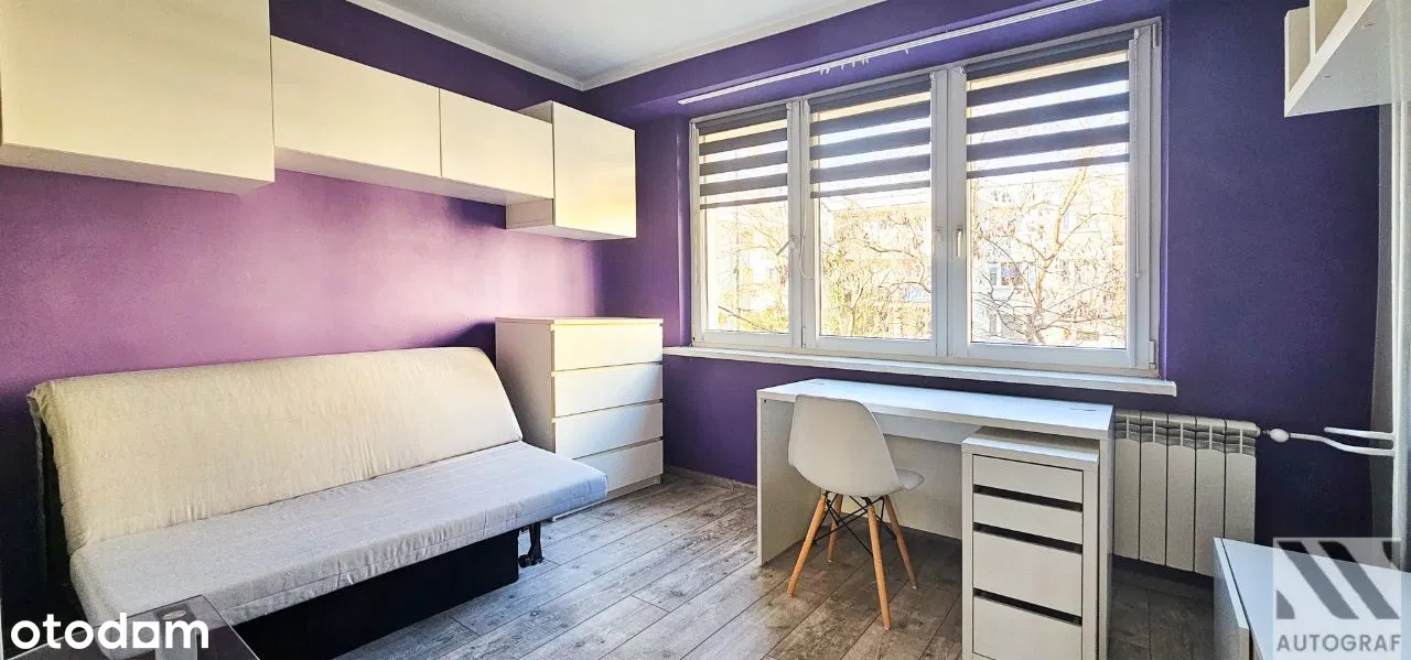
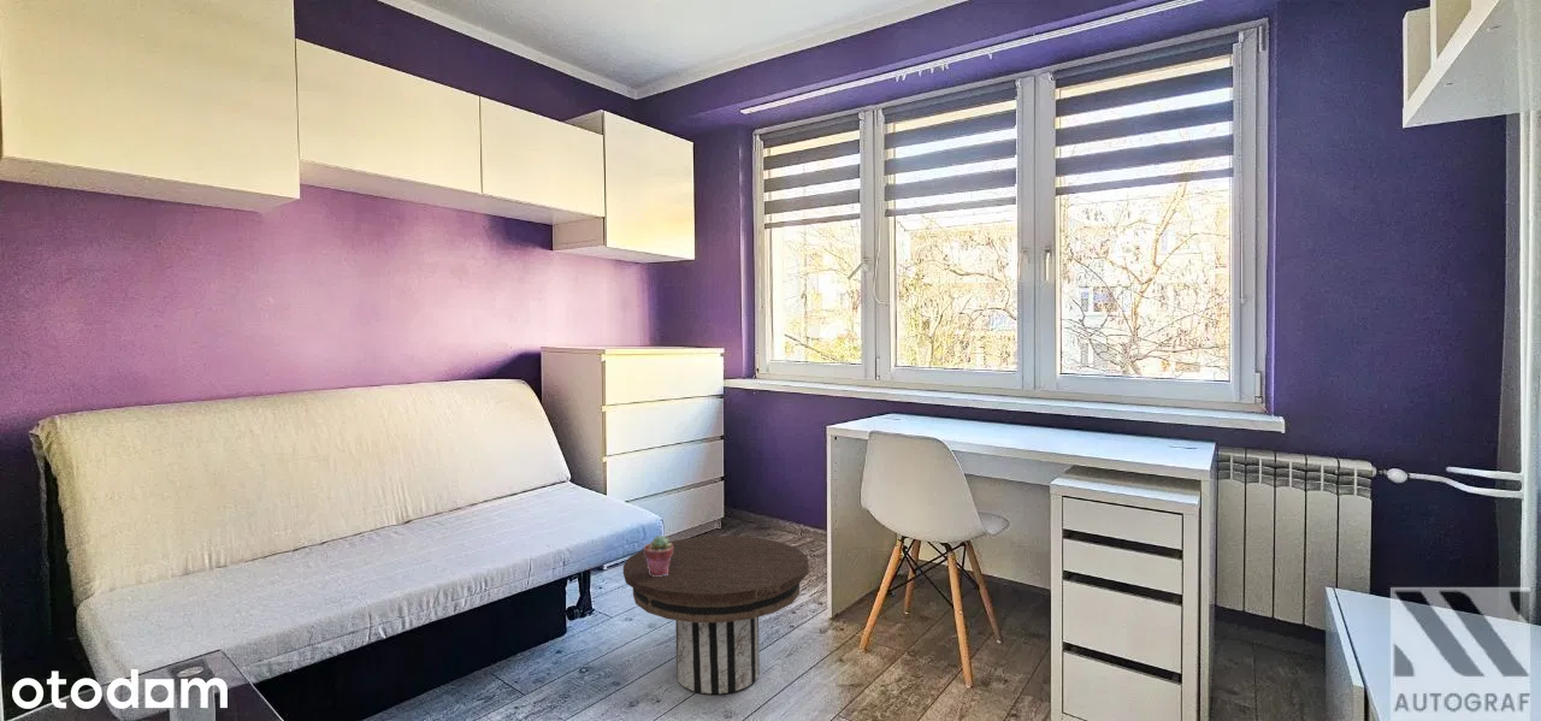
+ potted succulent (659, 554)
+ side table (718, 616)
